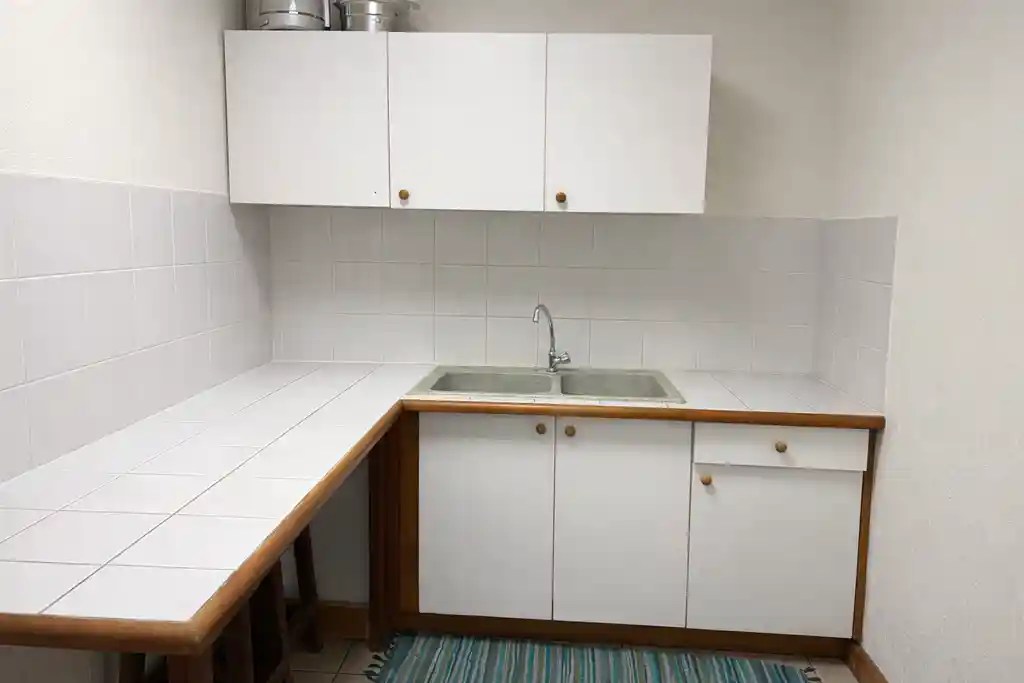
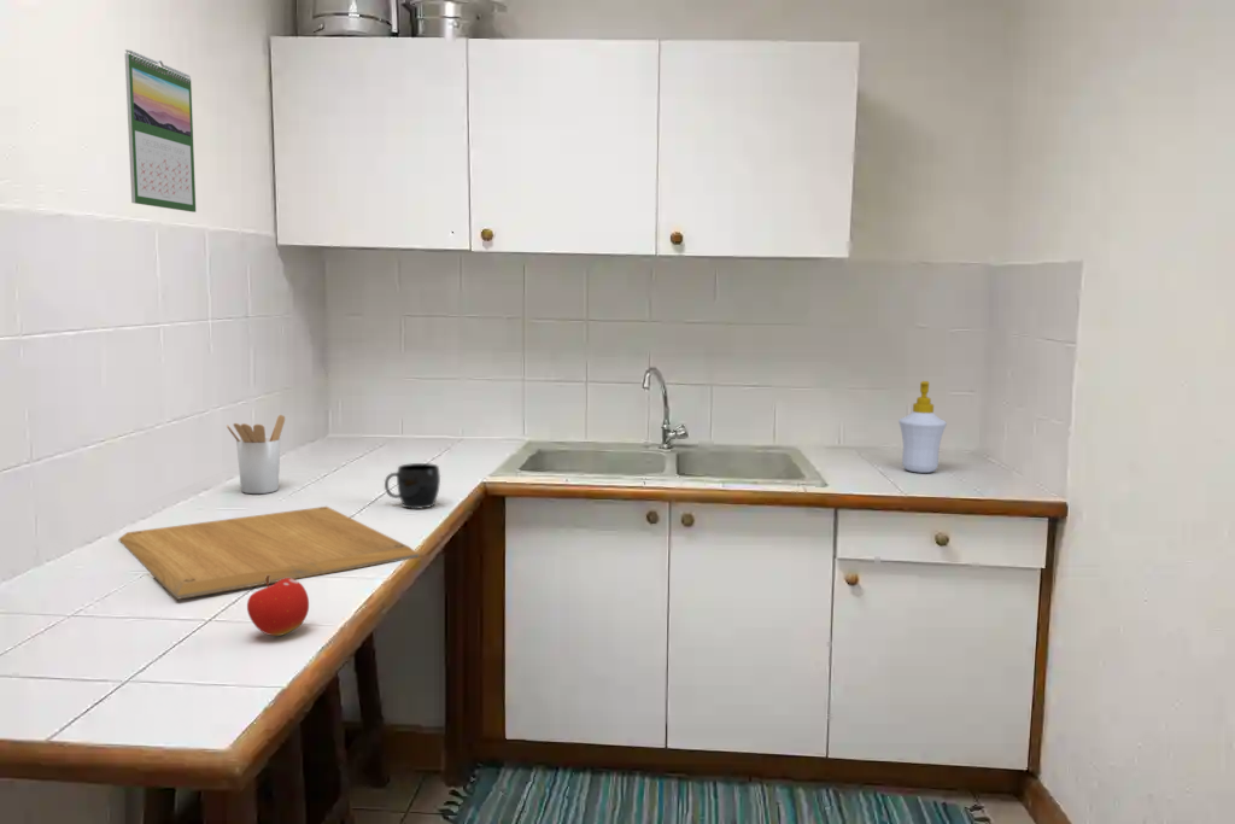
+ chopping board (265, 544)
+ soap bottle (921, 426)
+ utensil holder (256, 454)
+ calendar (162, 134)
+ mug (412, 485)
+ fruit (277, 604)
